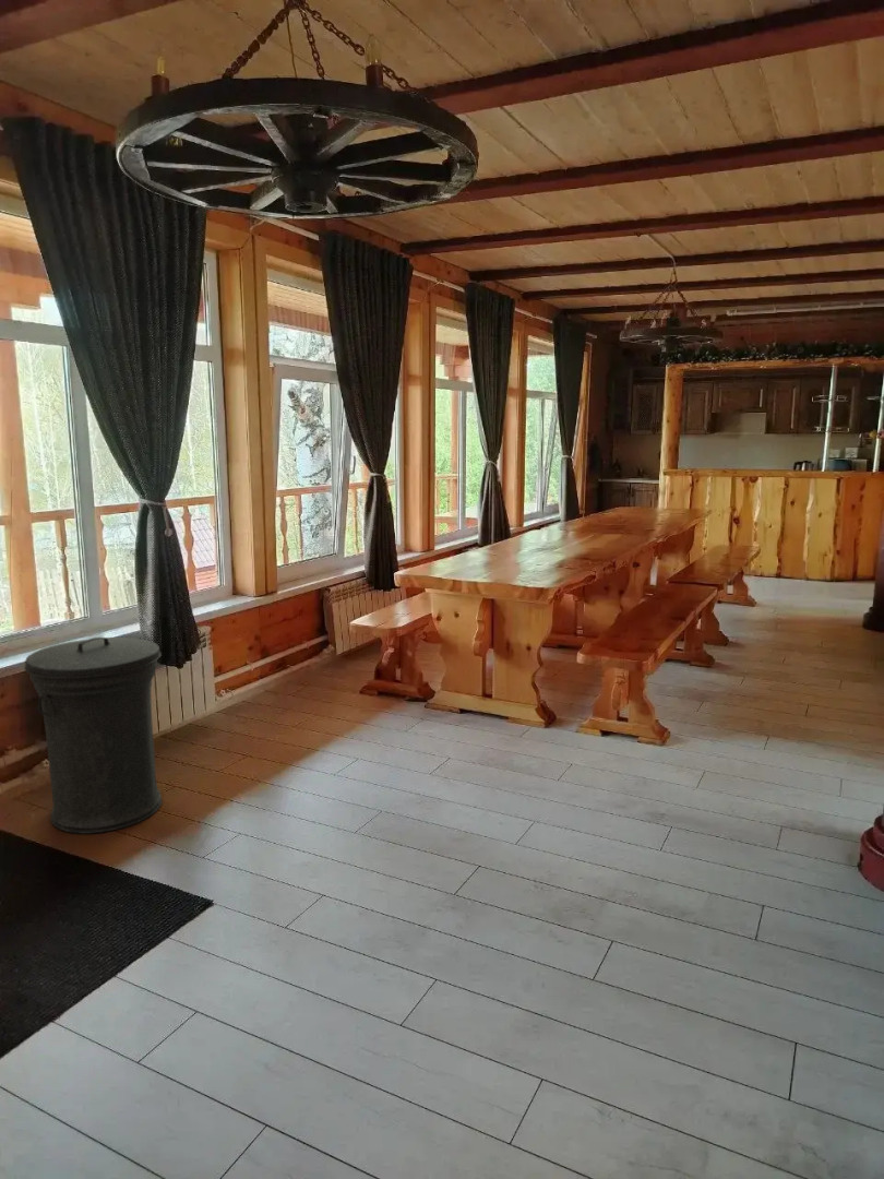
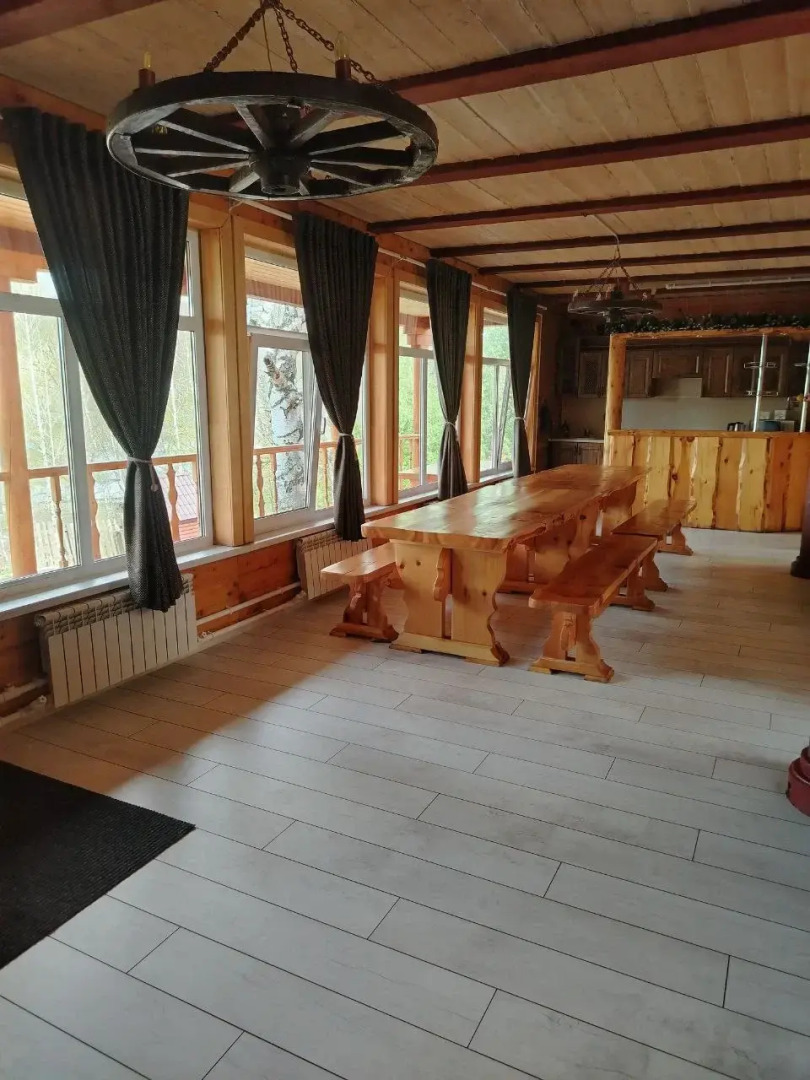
- trash can (100, 725)
